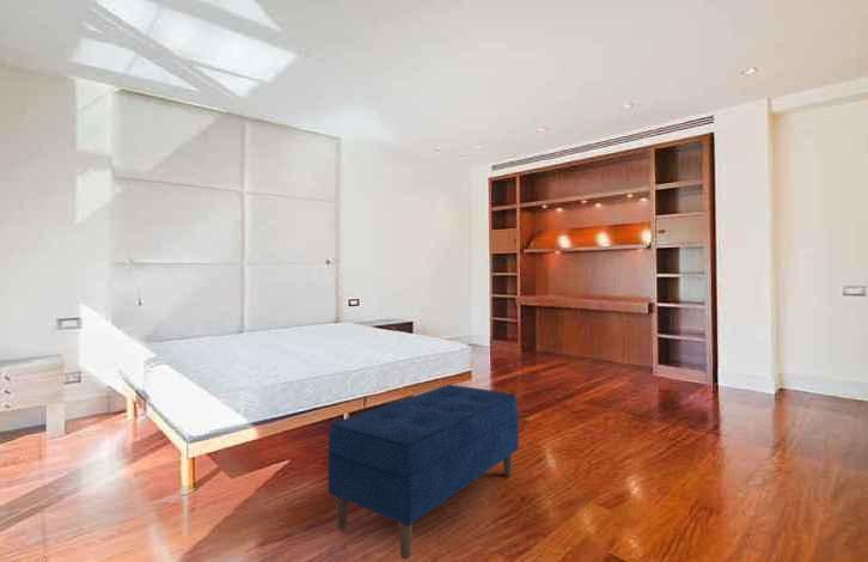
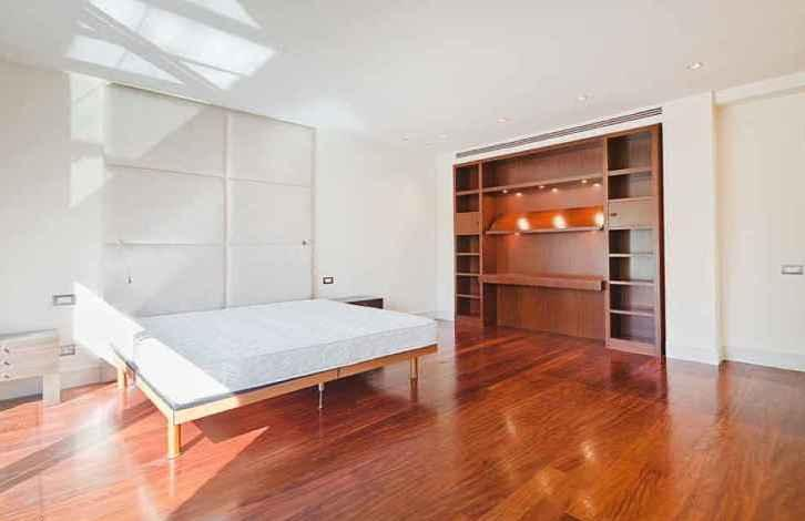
- bench (434, 452)
